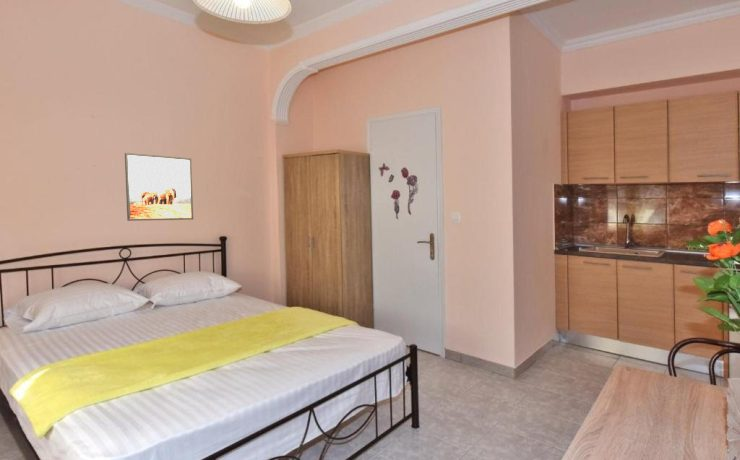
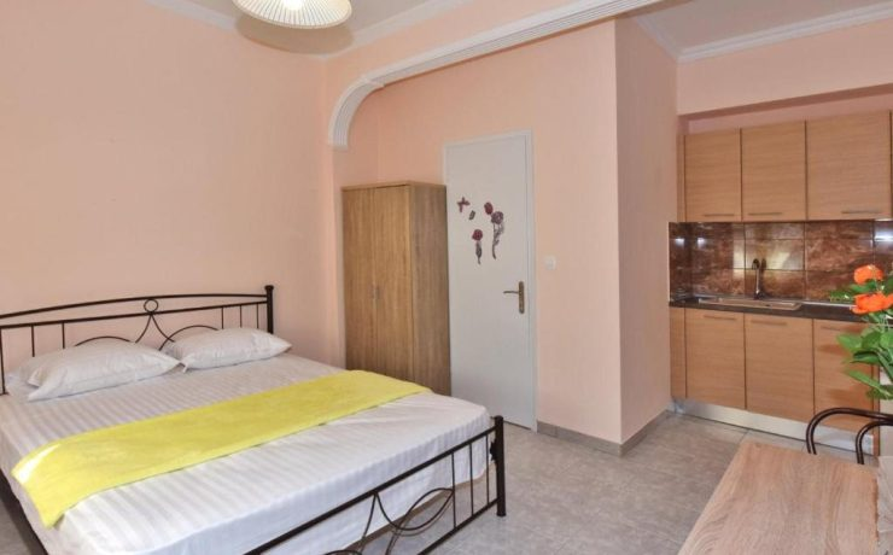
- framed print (160, 188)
